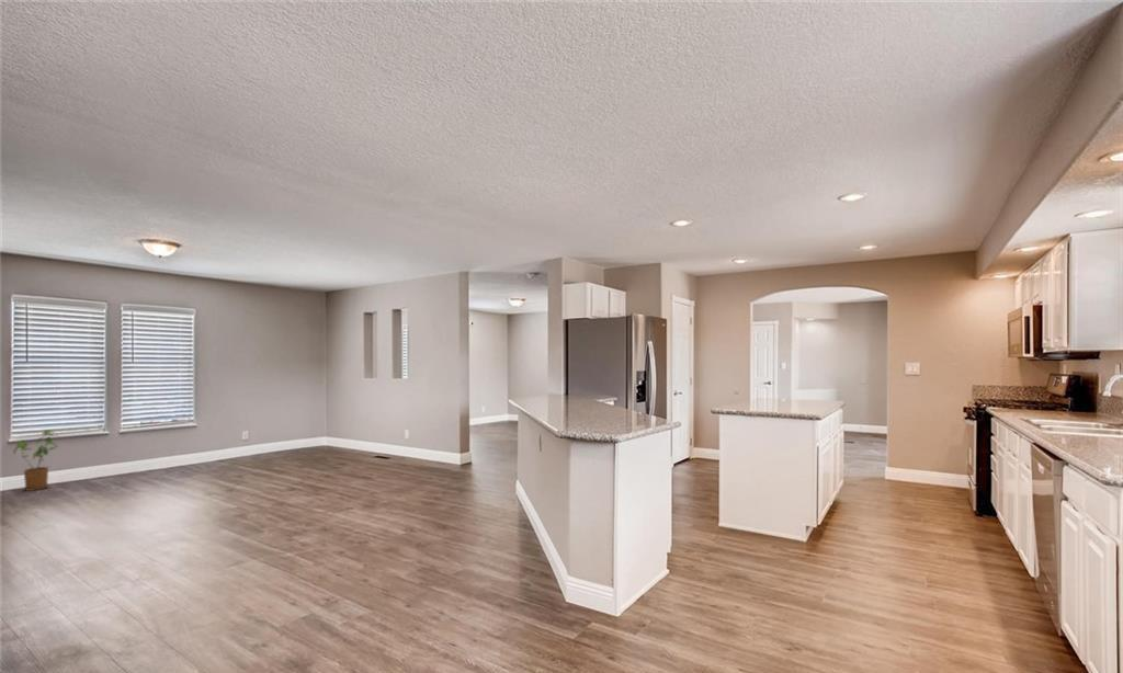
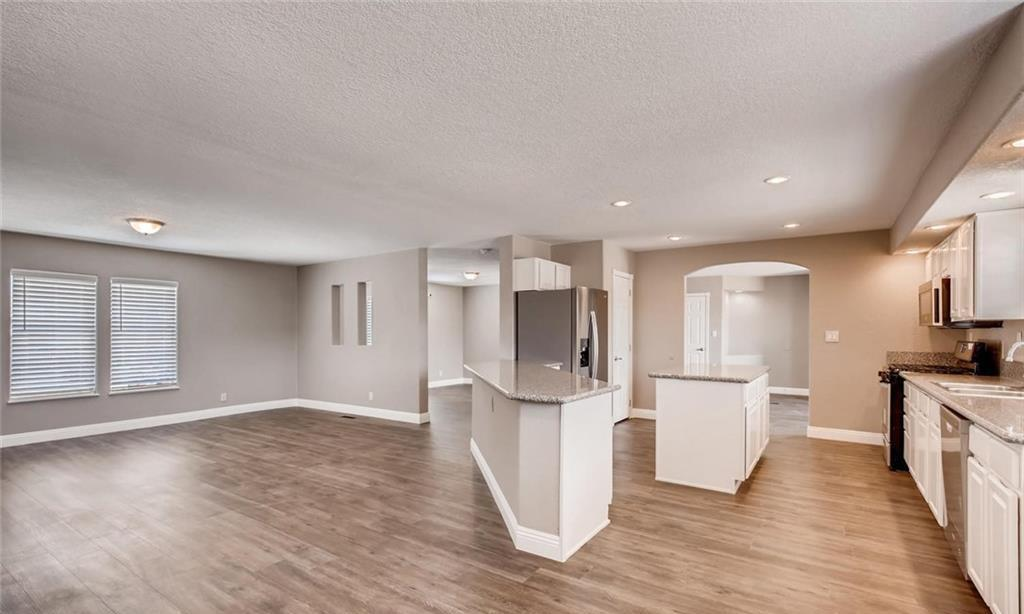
- house plant (41, 459)
